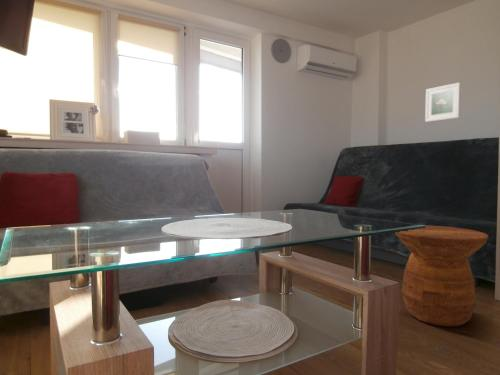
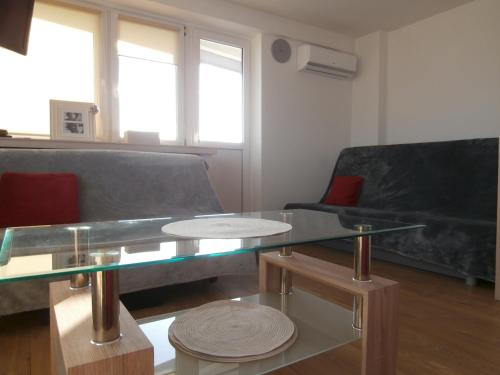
- side table (437, 273)
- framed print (442, 103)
